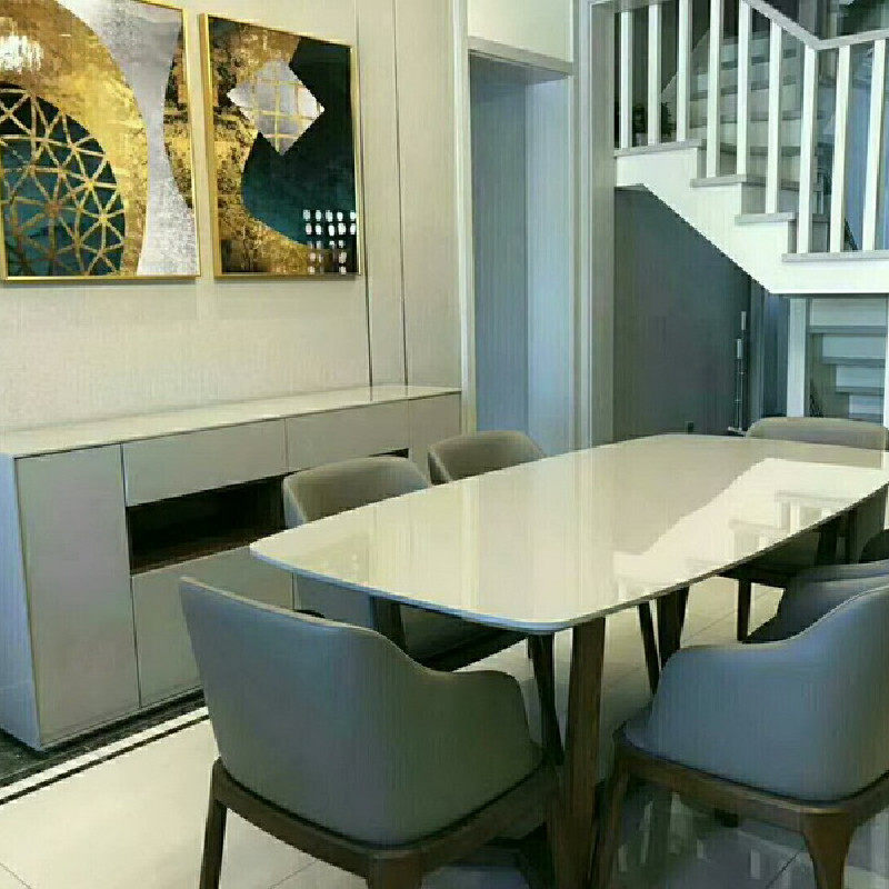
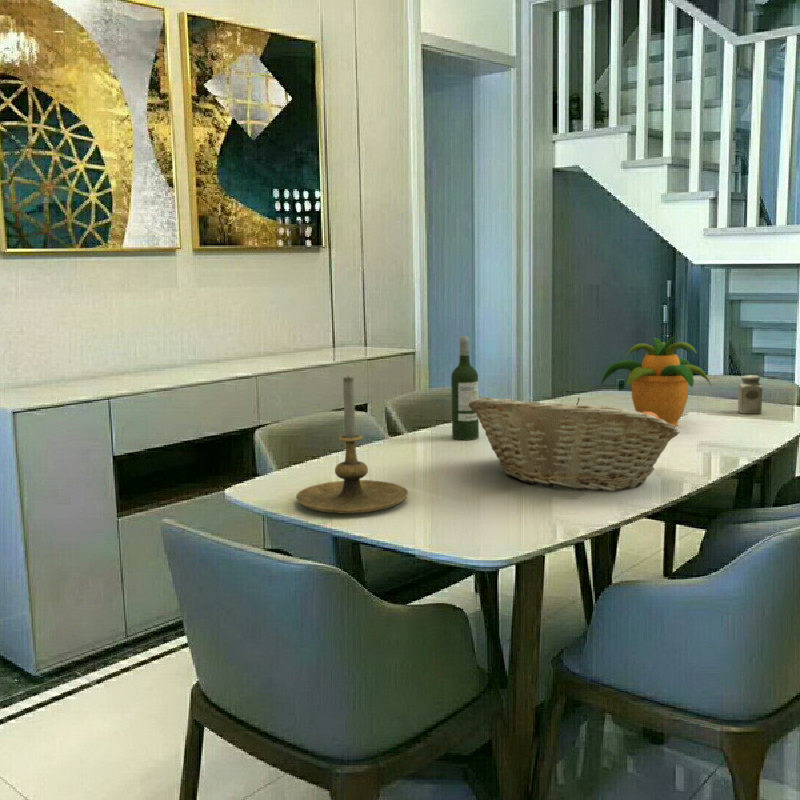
+ fruit basket (569, 434)
+ potted plant (663, 379)
+ candle holder (350, 439)
+ wine bottle (464, 387)
+ salt shaker (750, 393)
